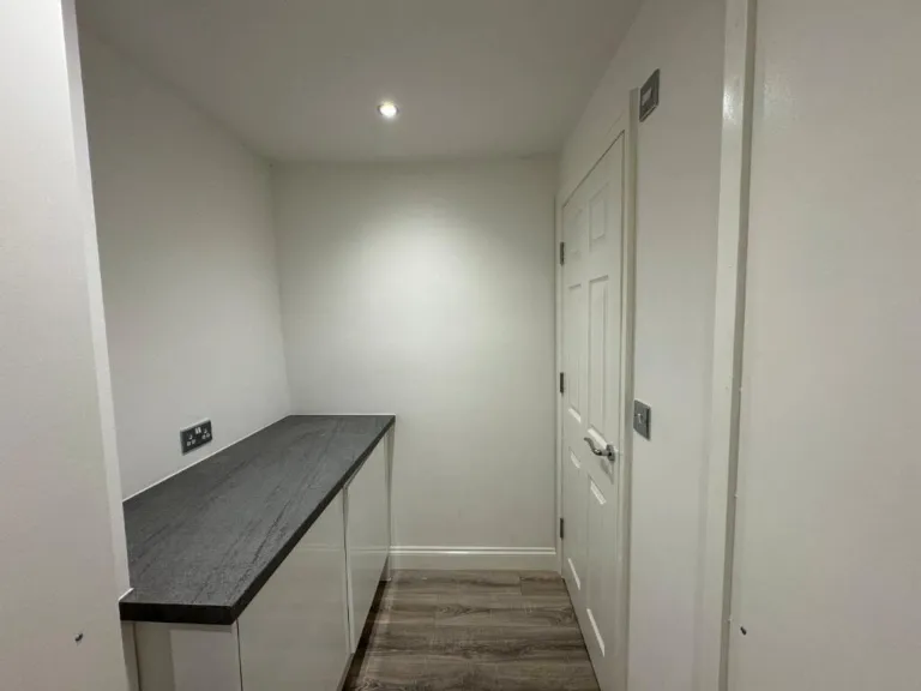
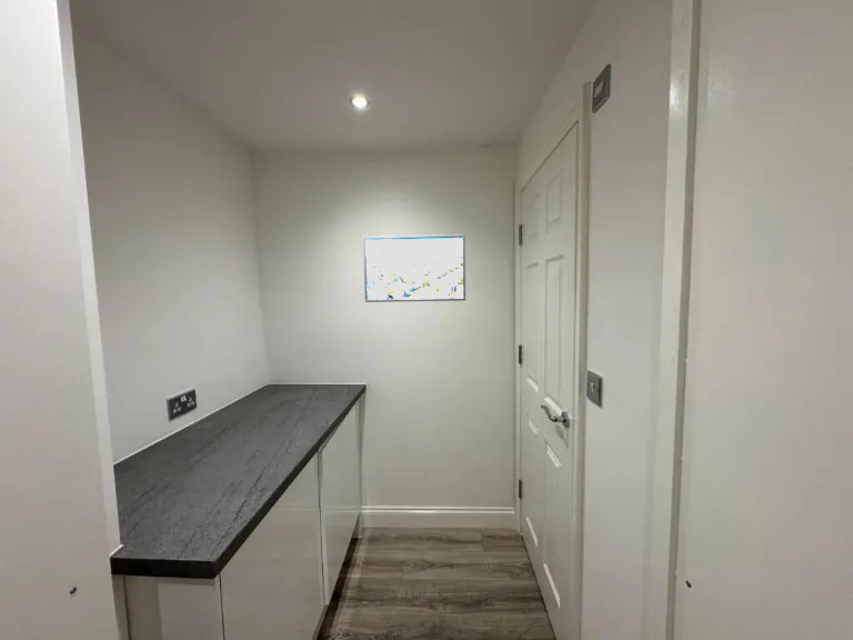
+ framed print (414, 268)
